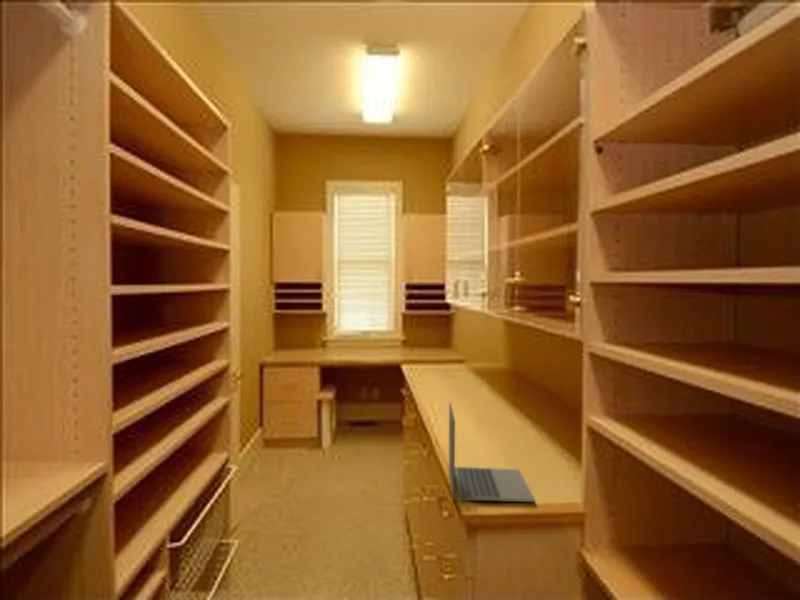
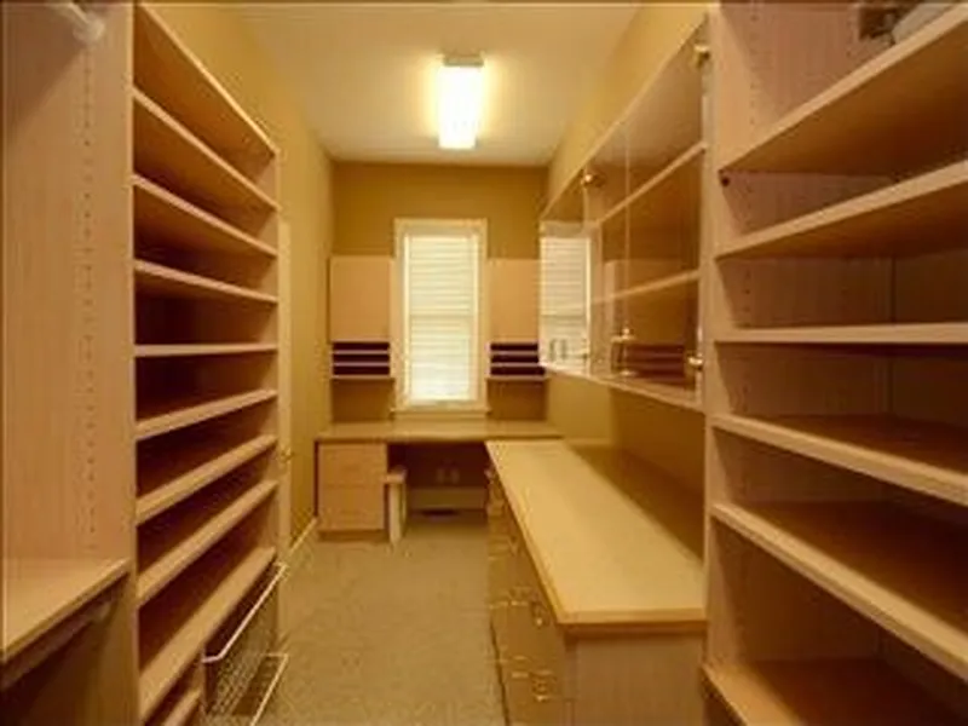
- laptop (488, 468)
